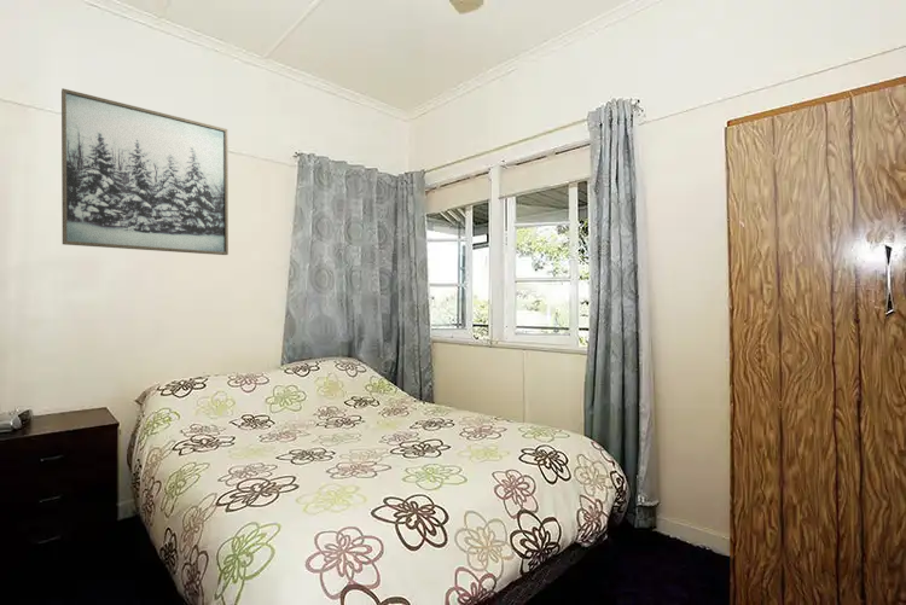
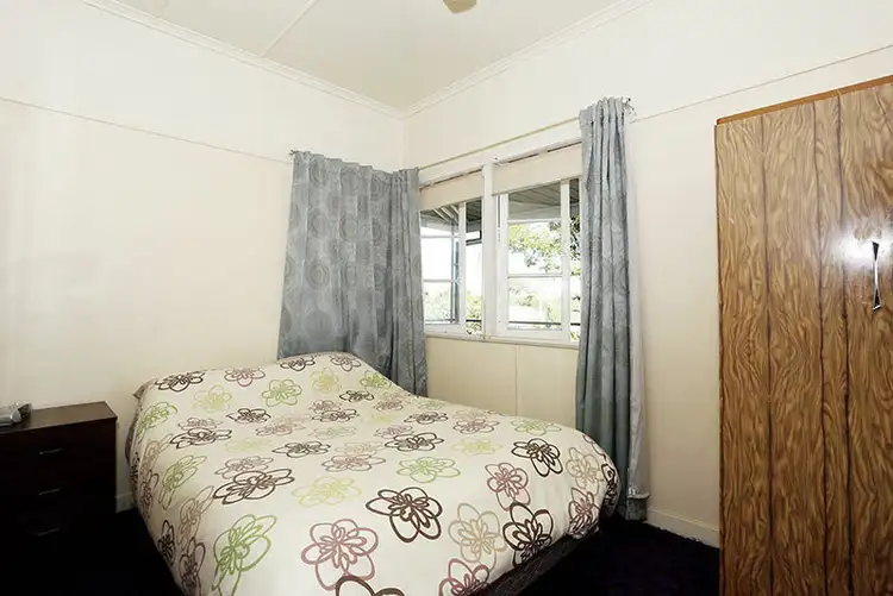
- wall art (152, 180)
